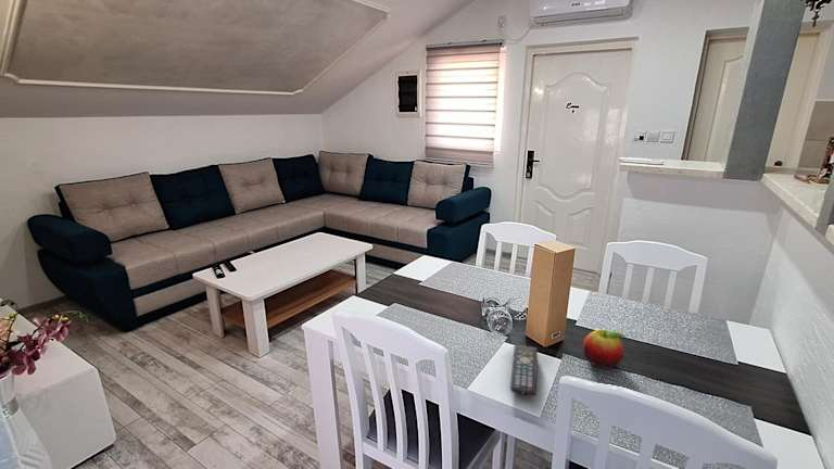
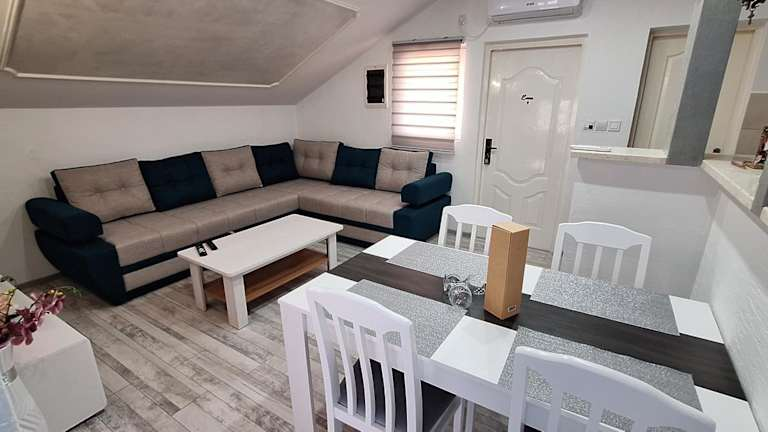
- fruit (603, 346)
- remote control (525, 367)
